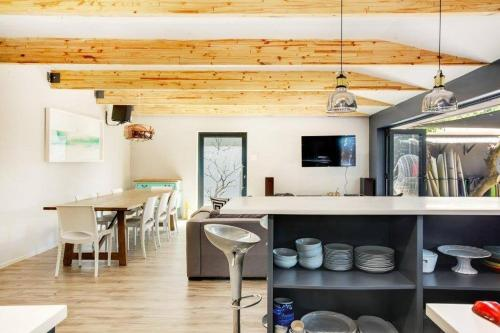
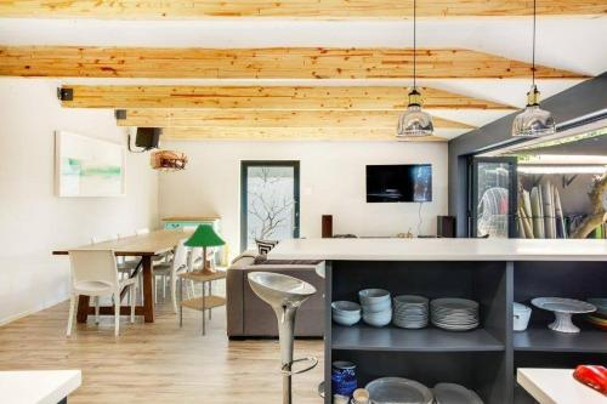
+ side table (205, 300)
+ table lamp (204, 249)
